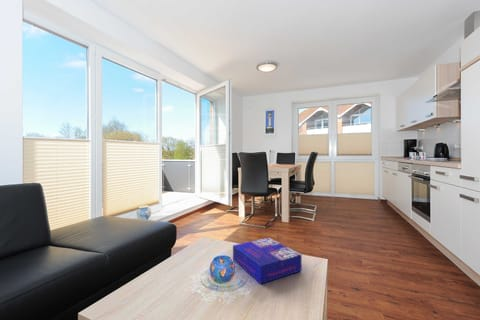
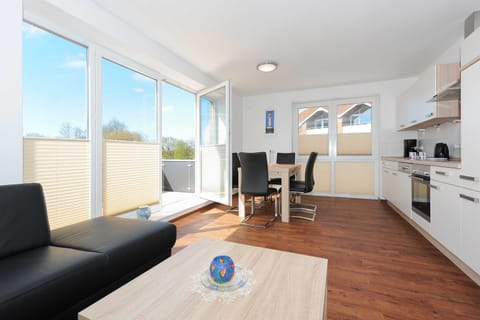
- board game (265, 257)
